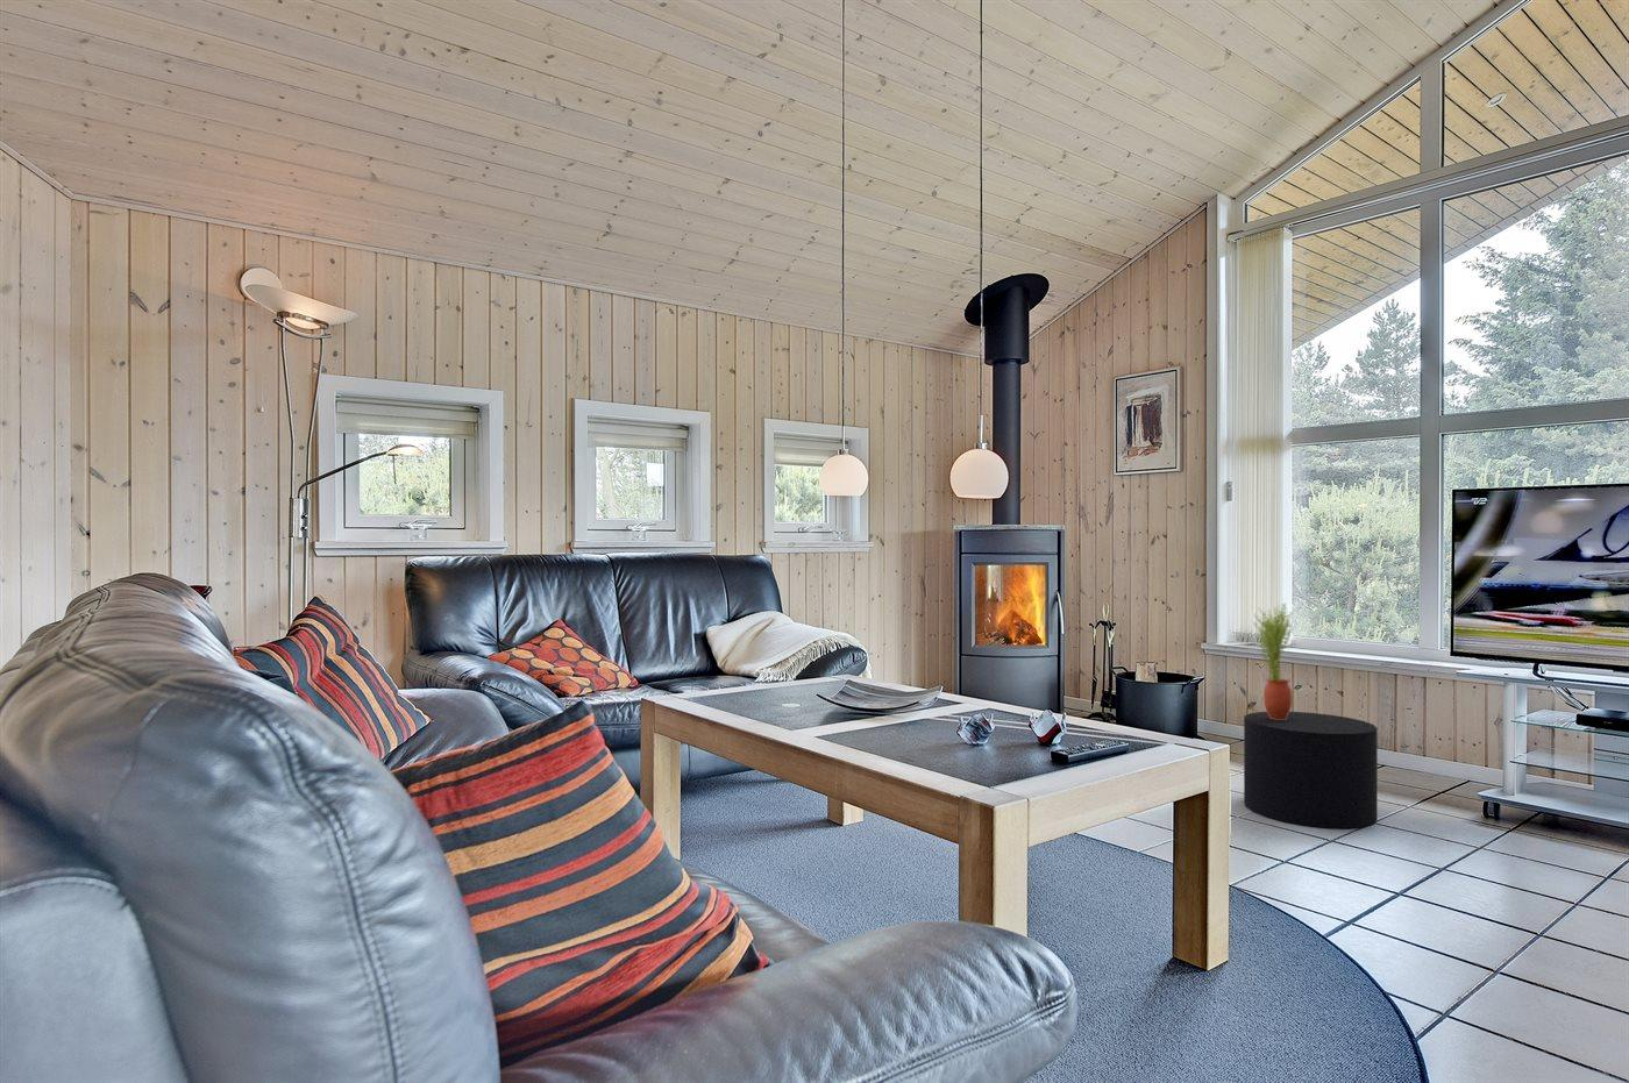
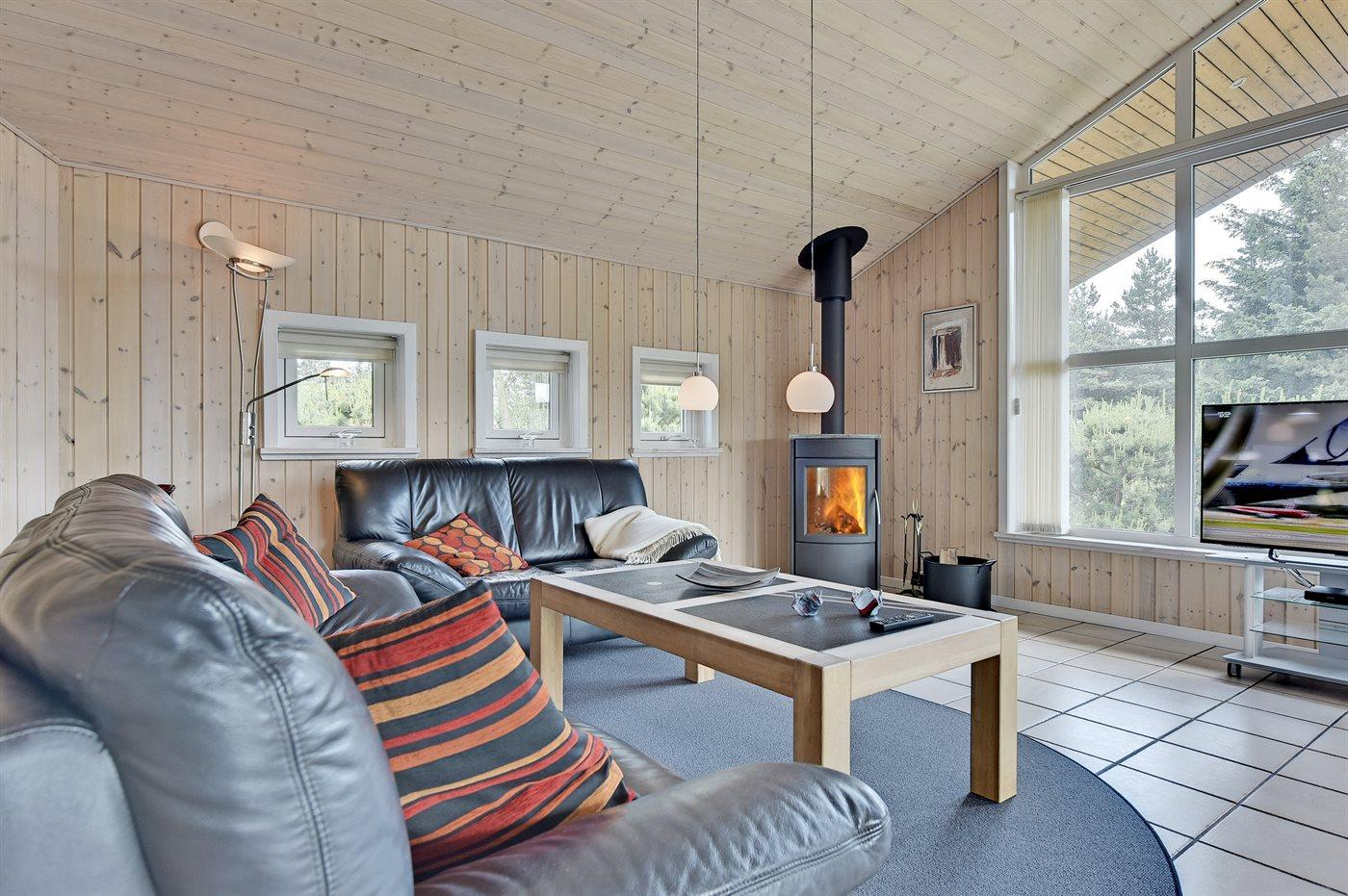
- stool (1308, 765)
- potted plant (1271, 660)
